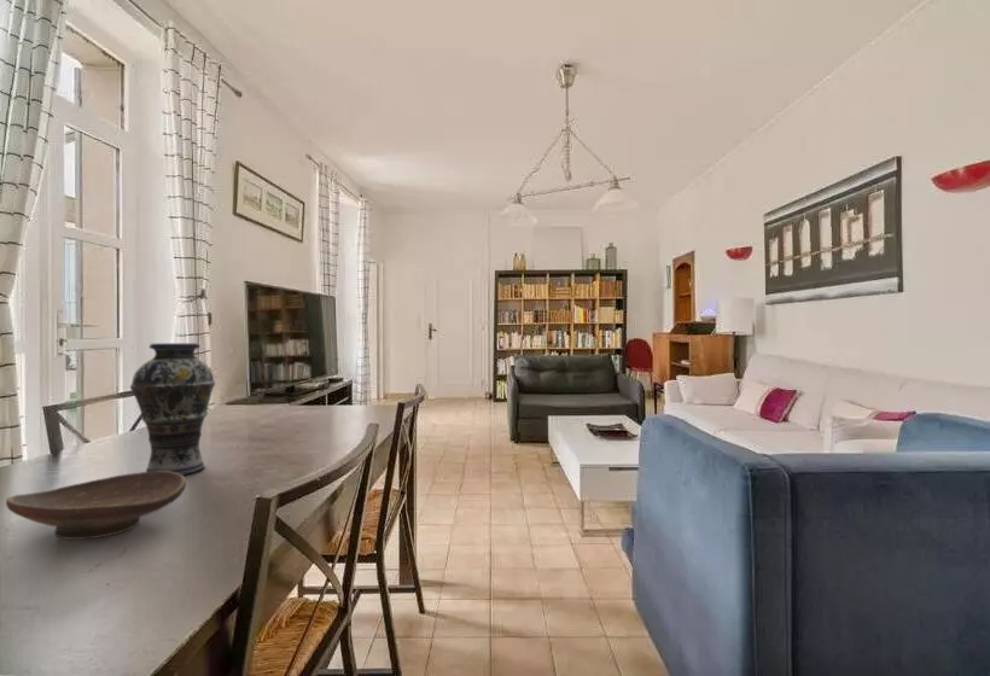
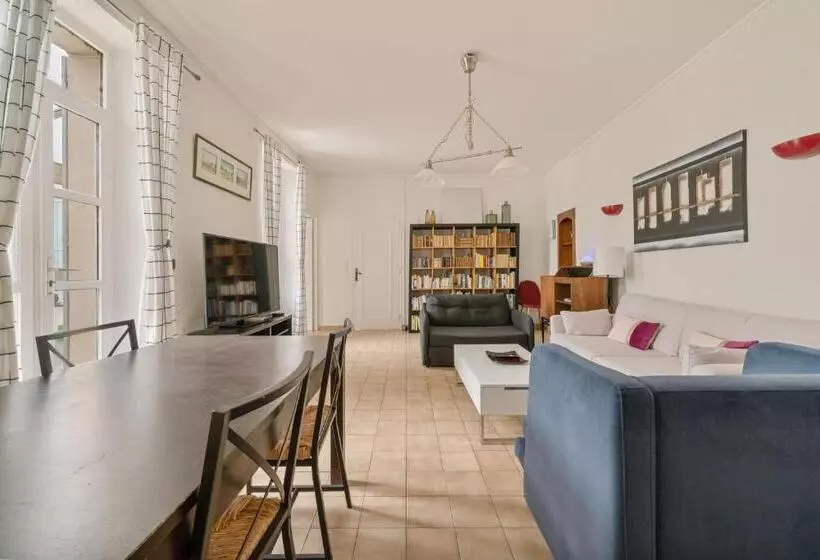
- decorative bowl (103, 505)
- vase (174, 407)
